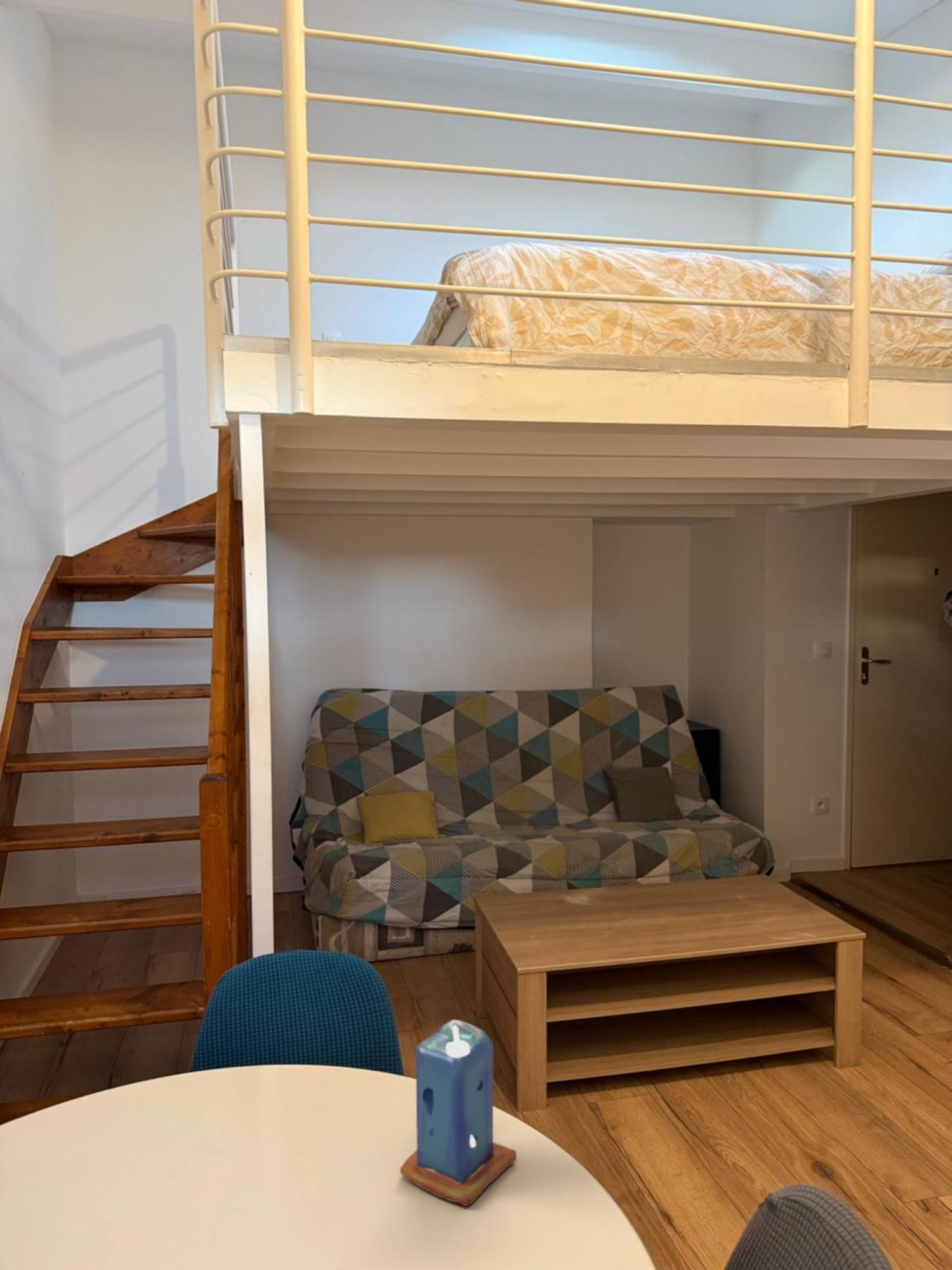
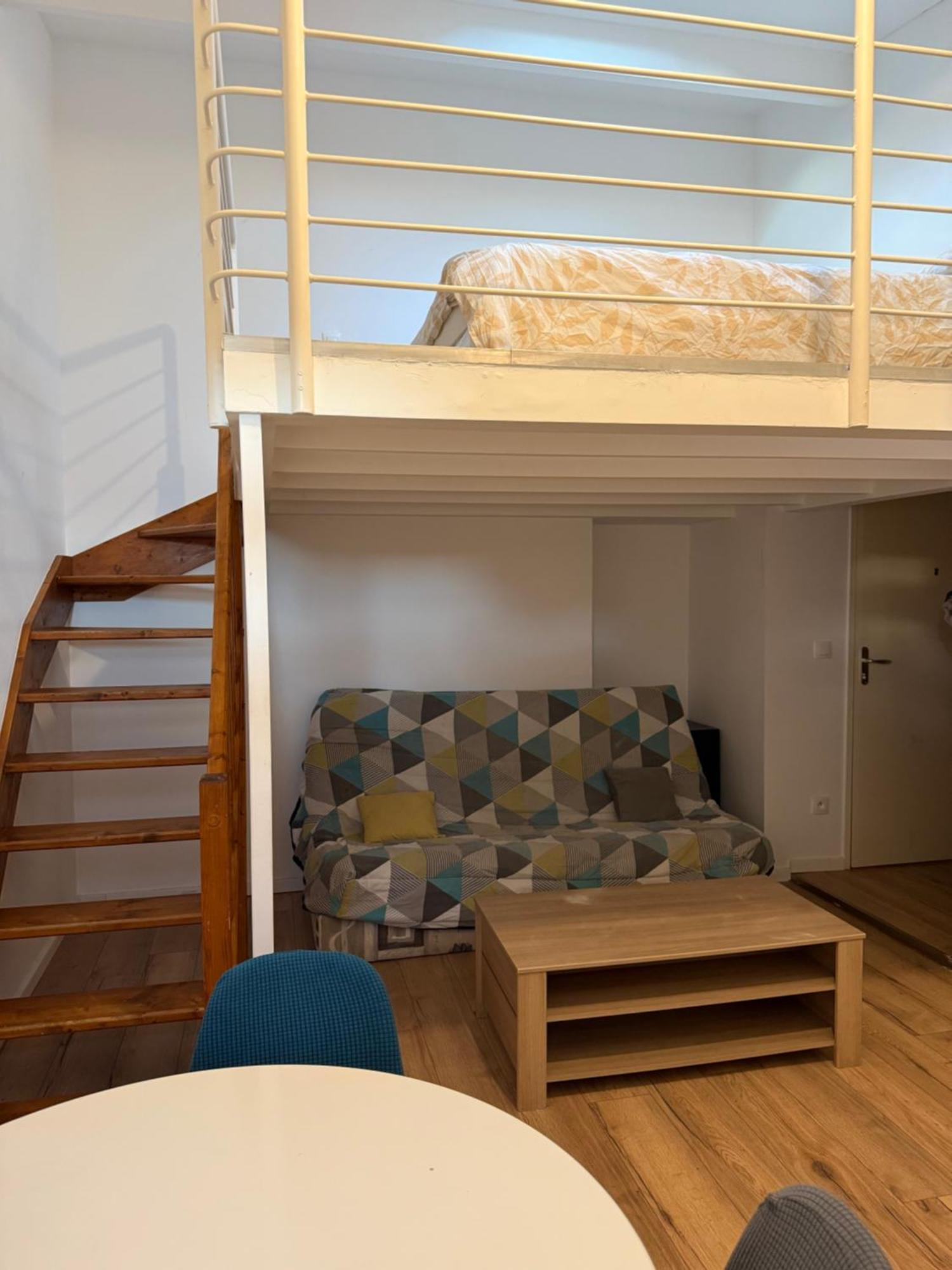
- candle (458, 1093)
